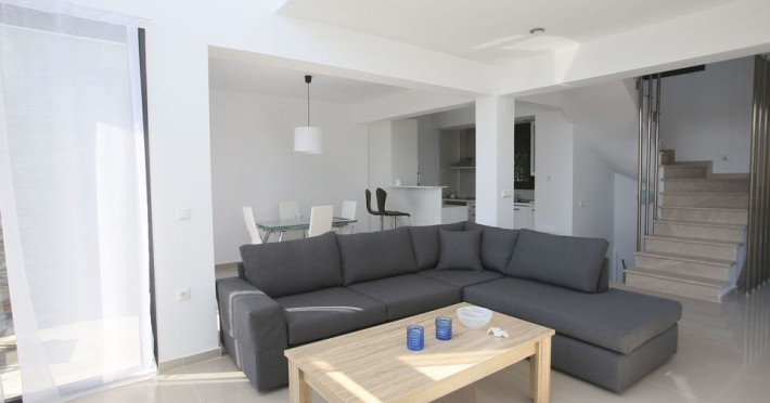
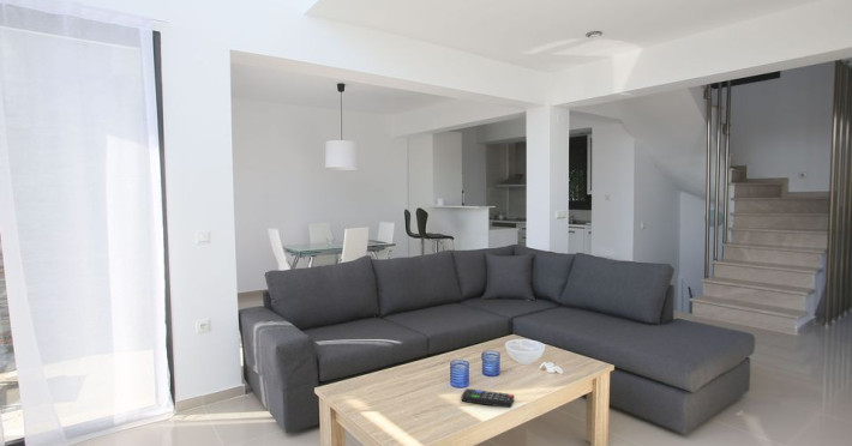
+ remote control (487, 397)
